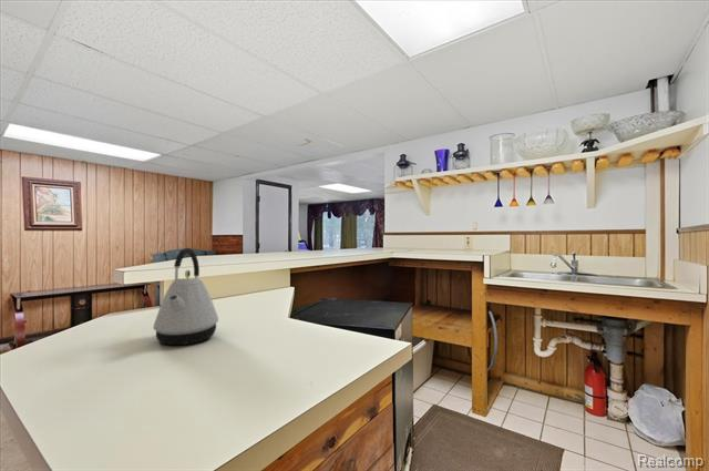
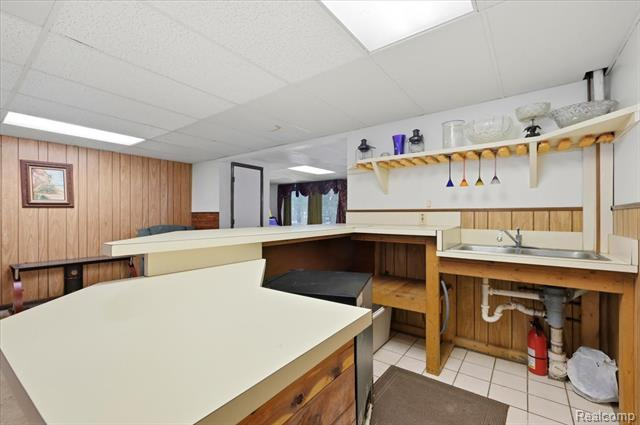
- kettle (186, 293)
